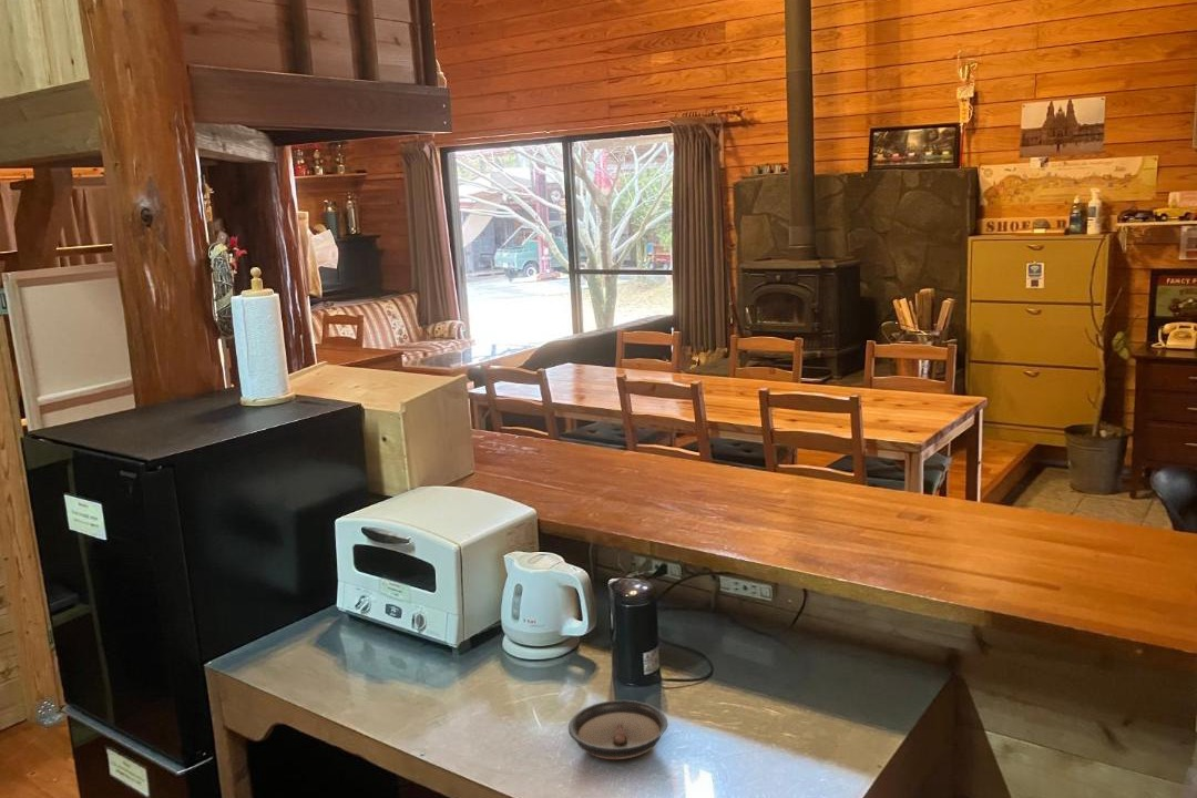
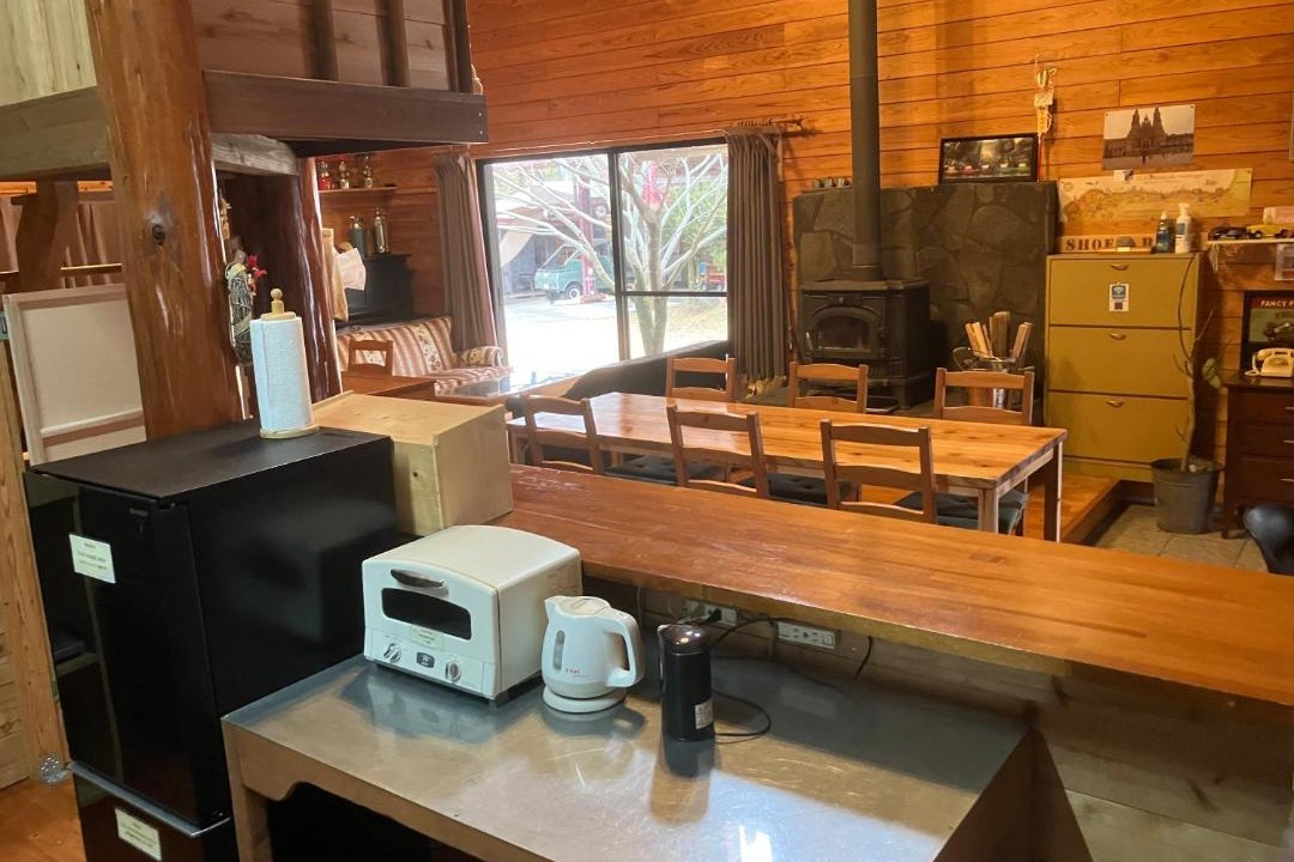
- saucer (617, 734)
